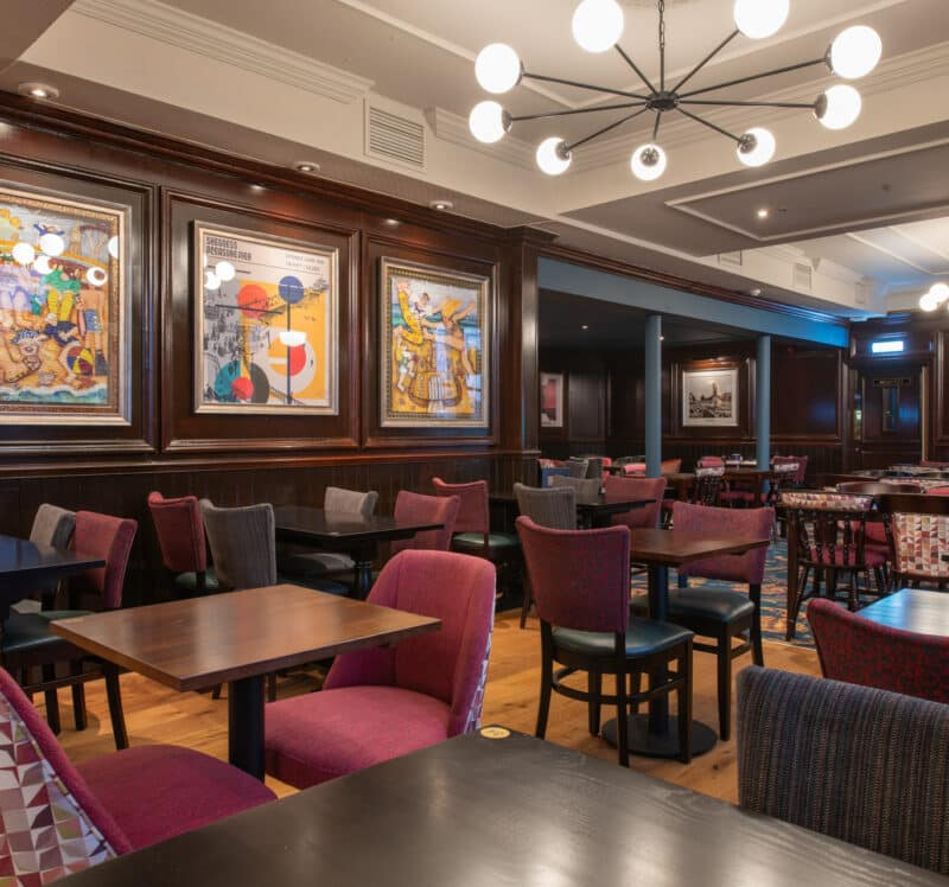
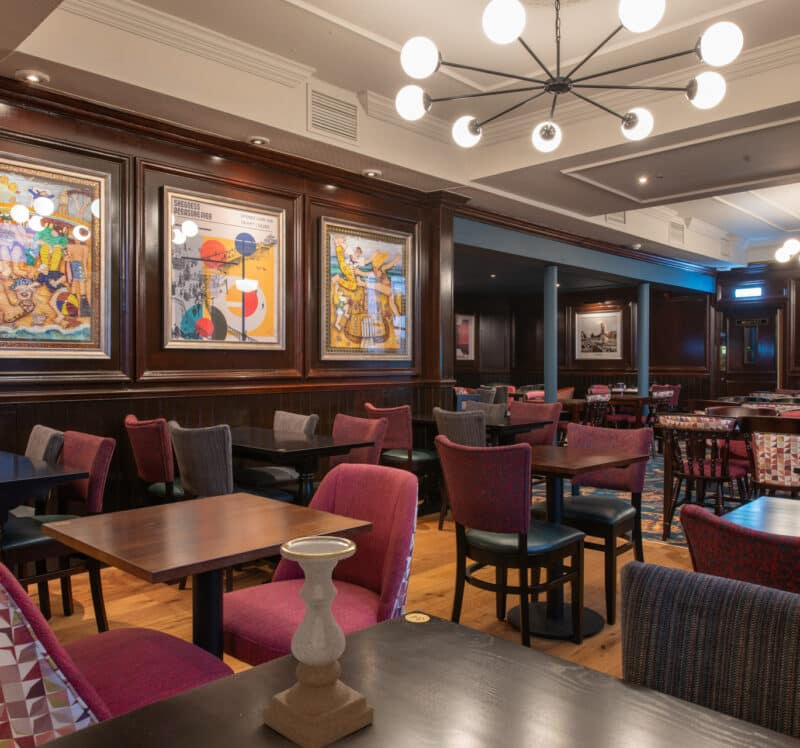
+ candle holder (318, 633)
